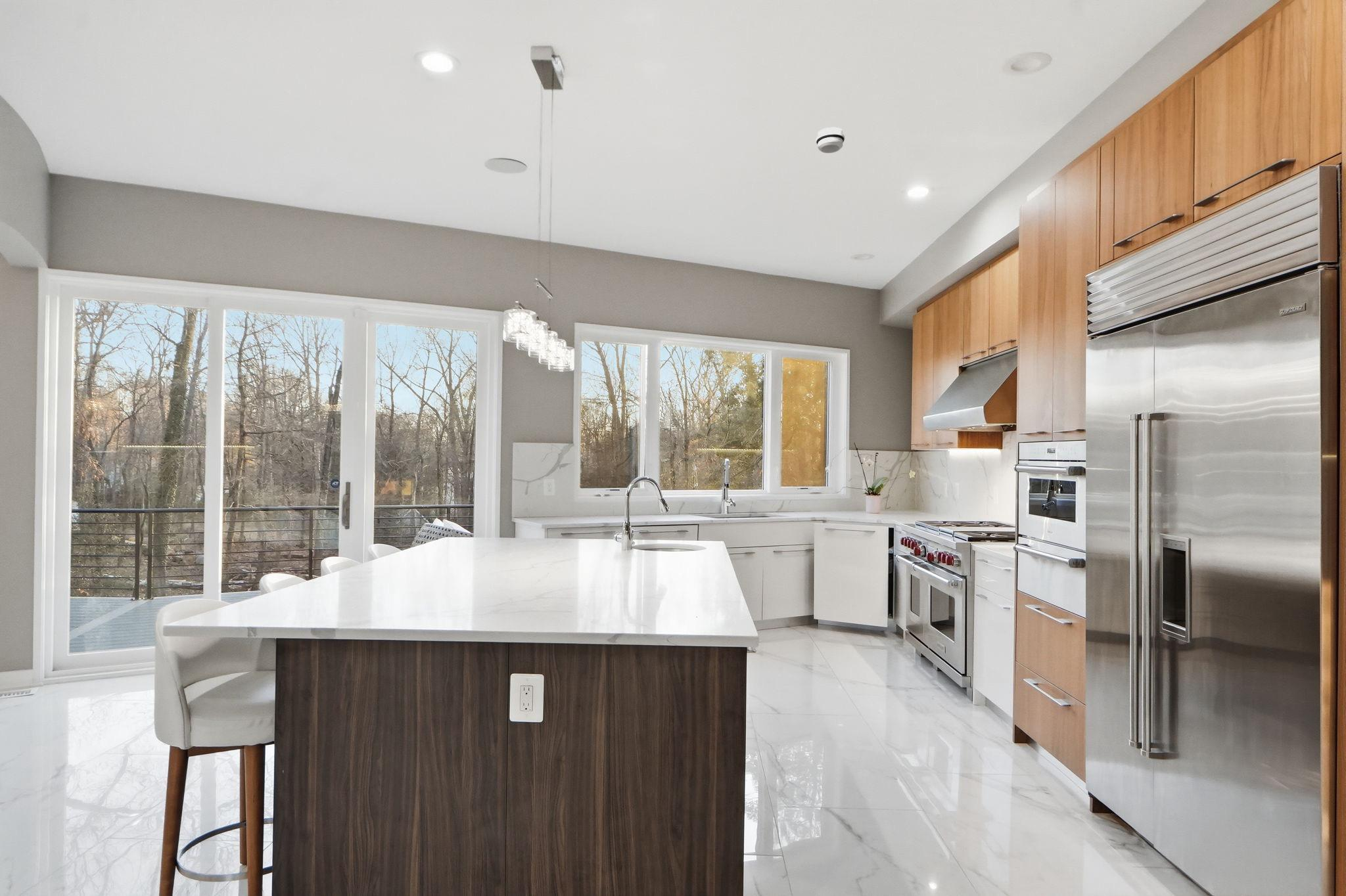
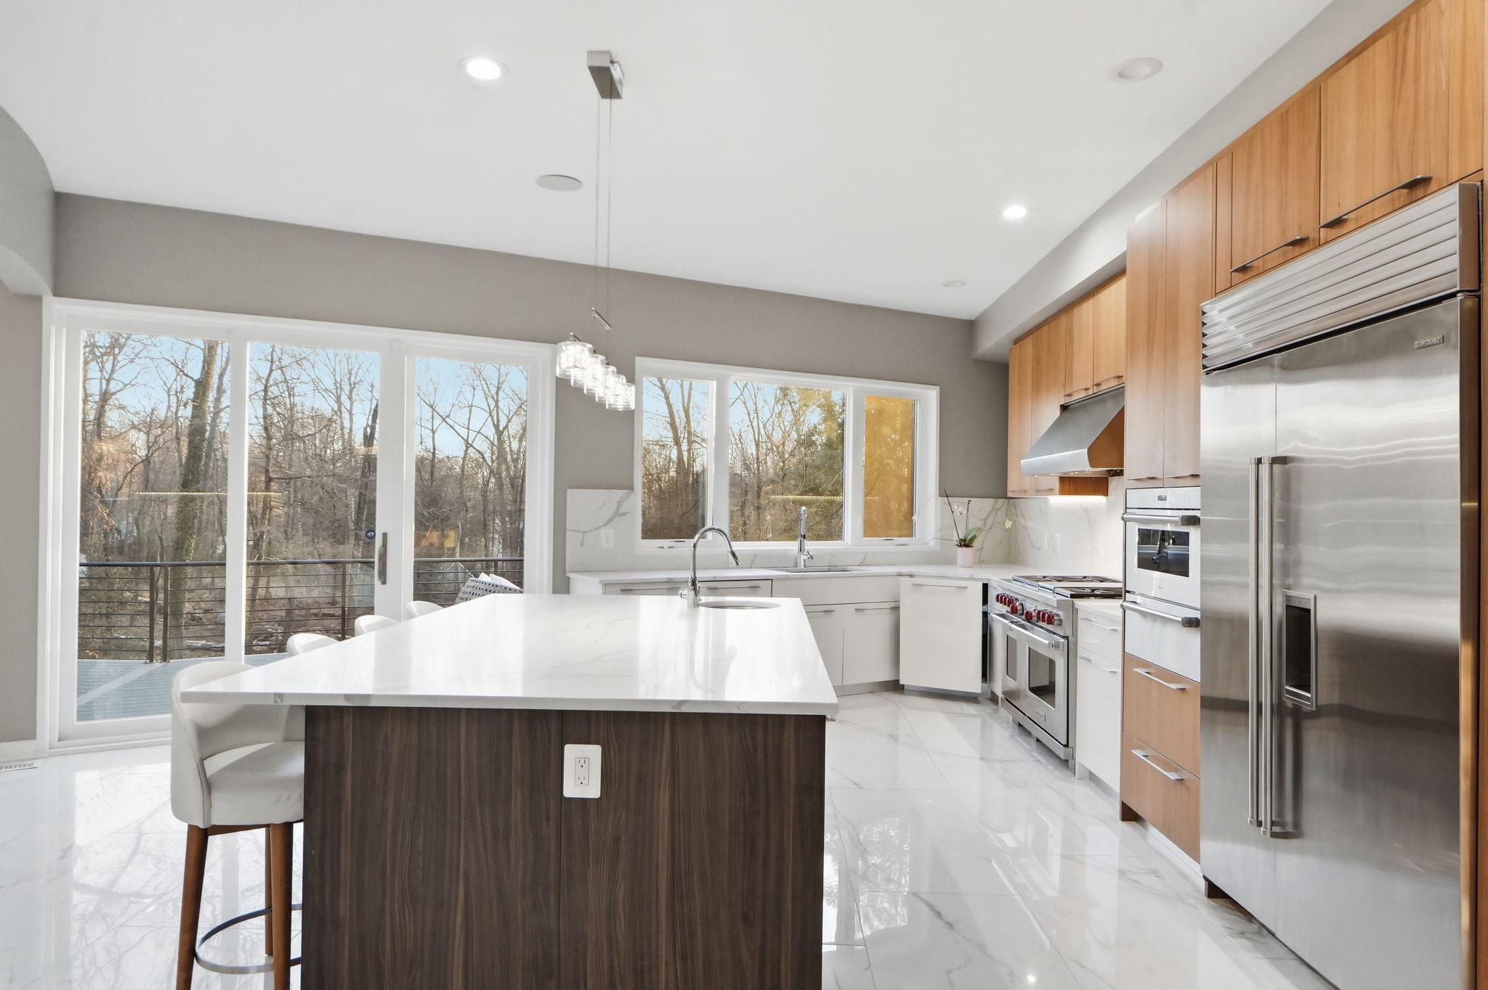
- smoke detector (830, 141)
